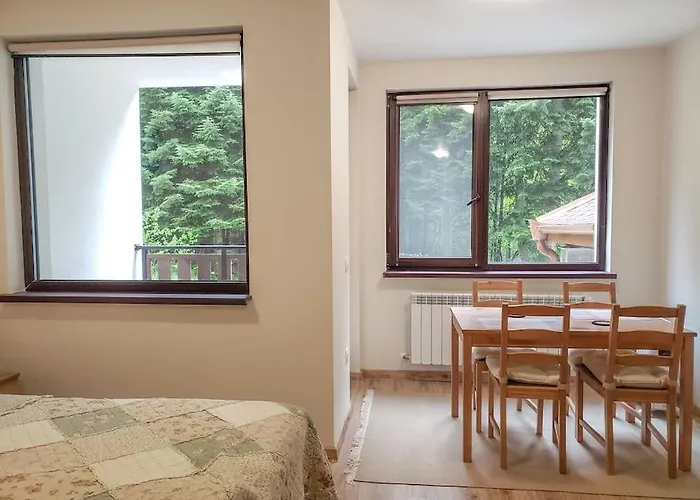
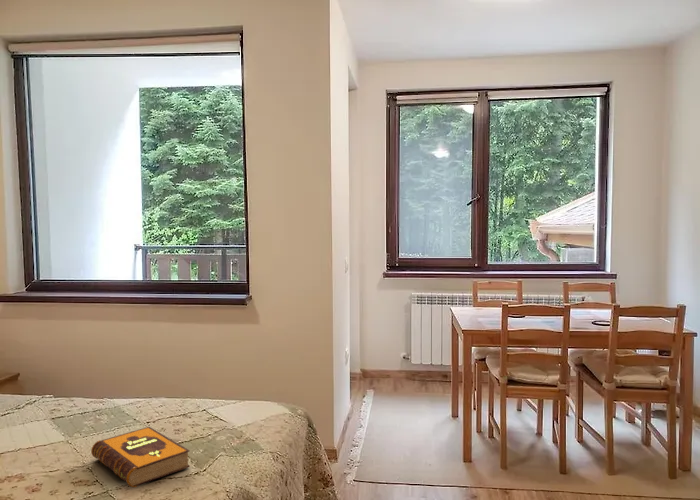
+ hardback book (139, 455)
